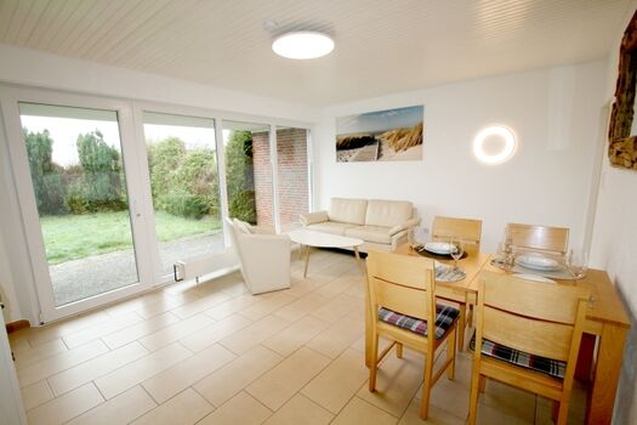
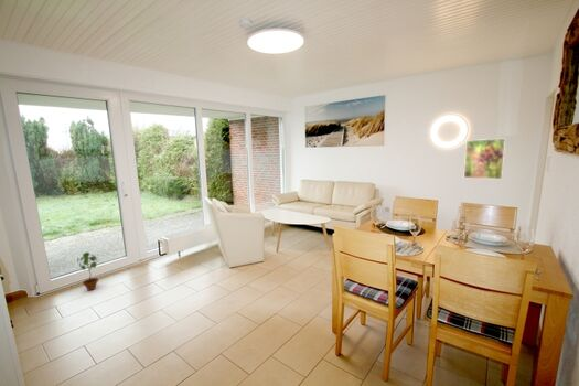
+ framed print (483, 159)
+ potted plant (89, 271)
